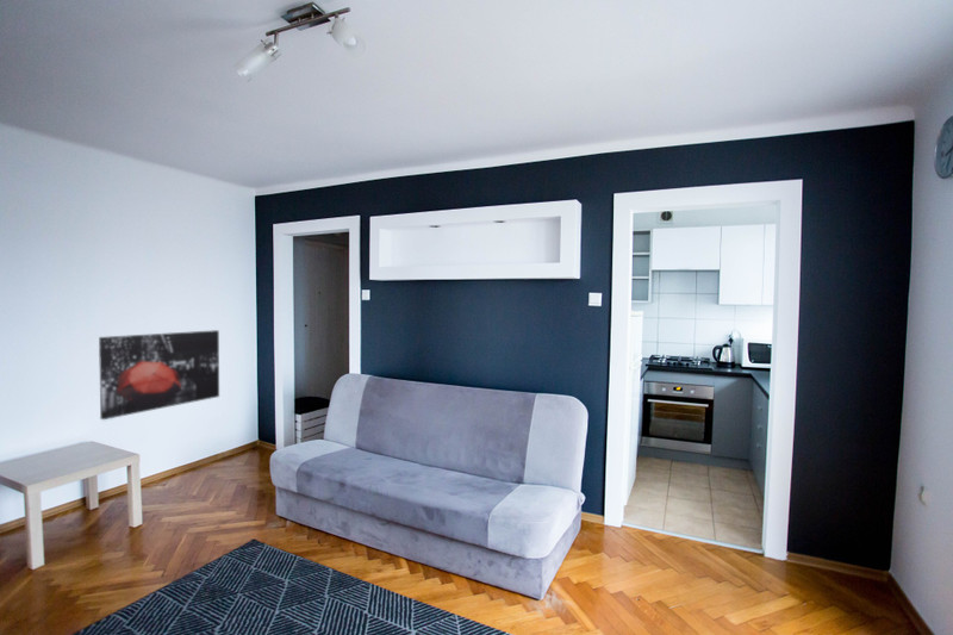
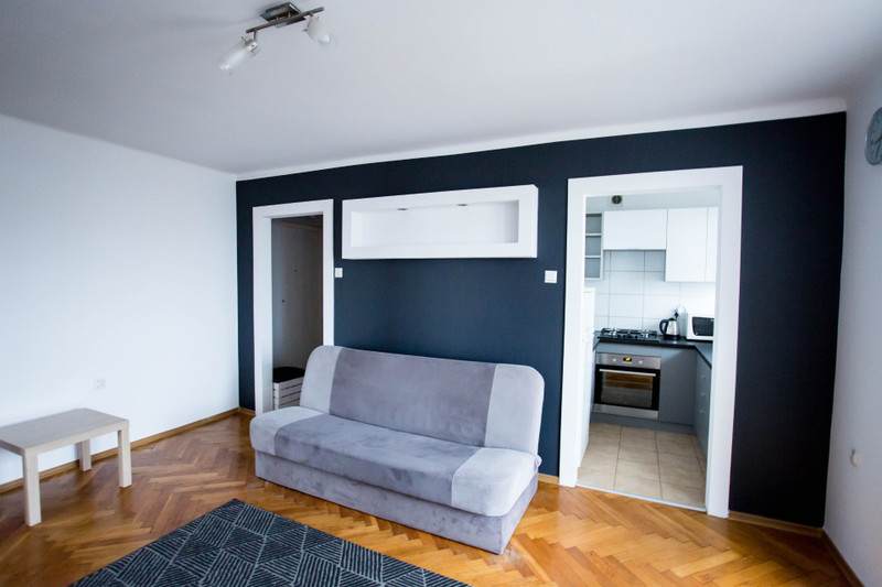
- wall art (166, 369)
